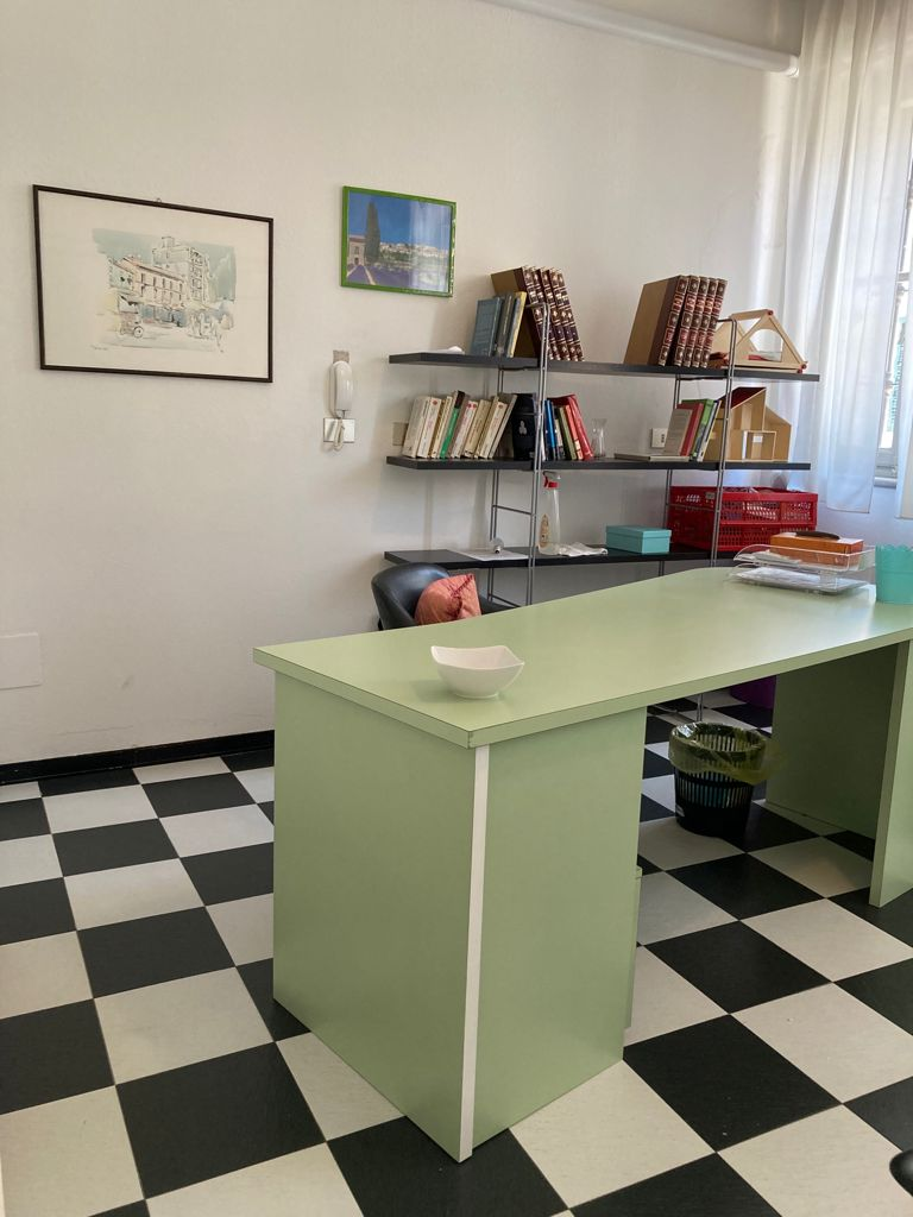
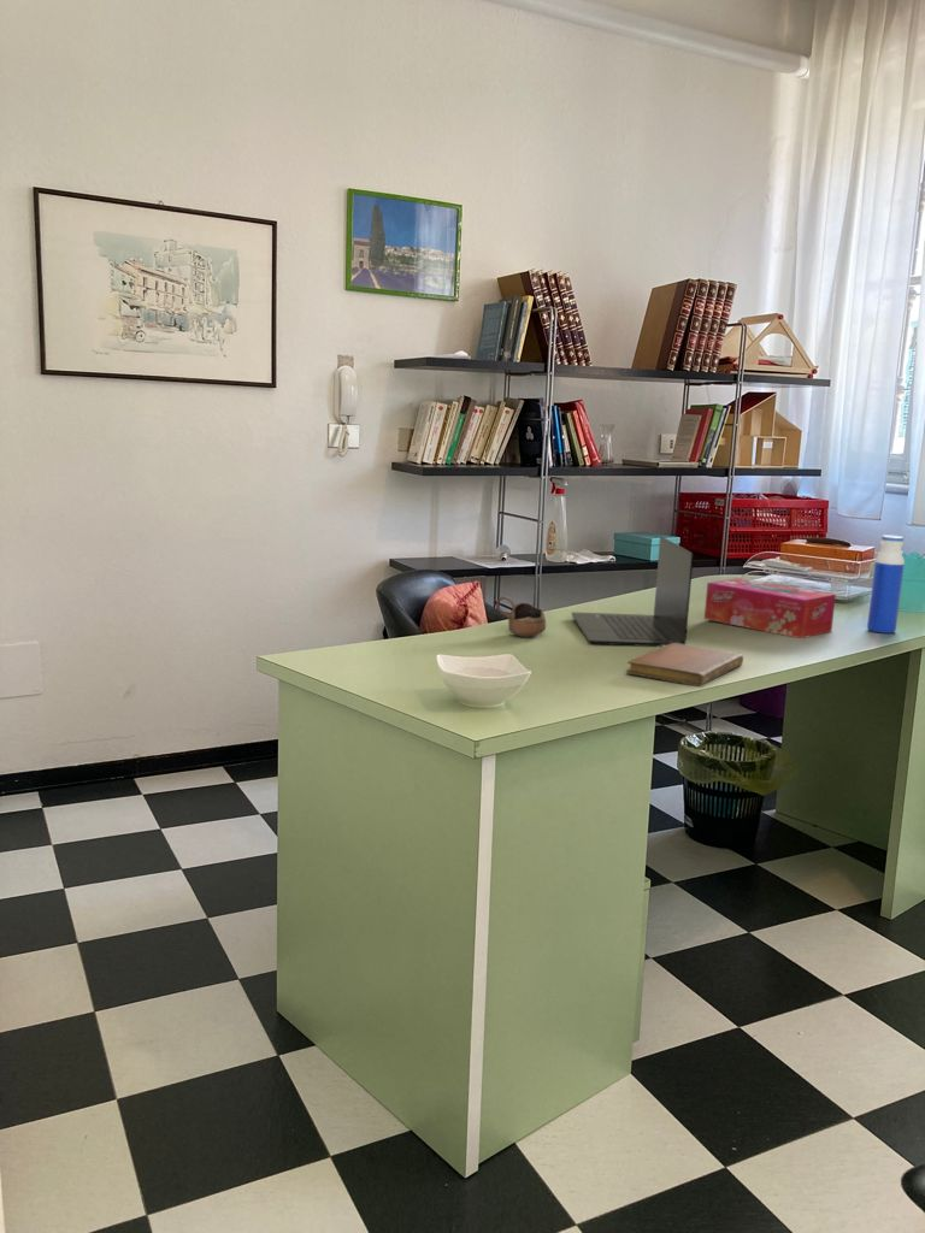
+ tissue box (768, 607)
+ cup (523, 615)
+ water bottle (886, 583)
+ laptop (628, 614)
+ notebook (685, 662)
